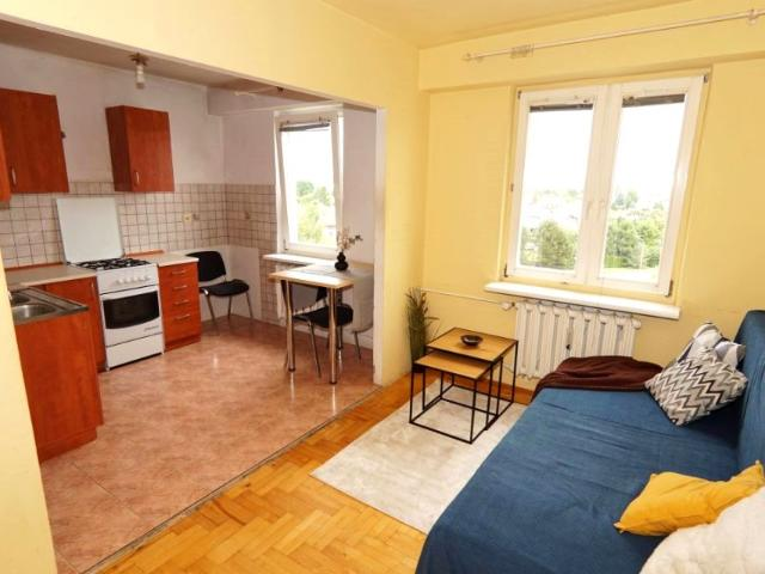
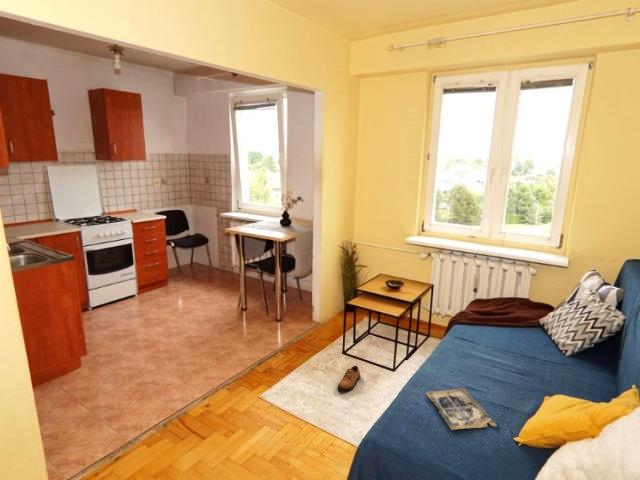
+ magazine (459, 408)
+ shoe (349, 377)
